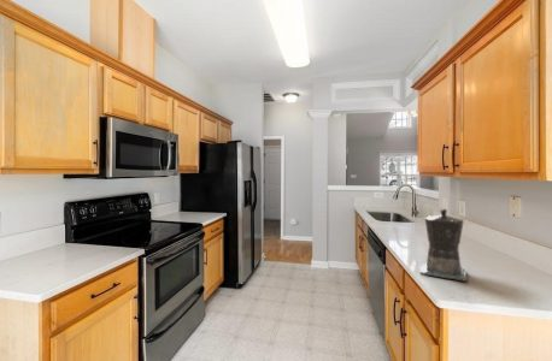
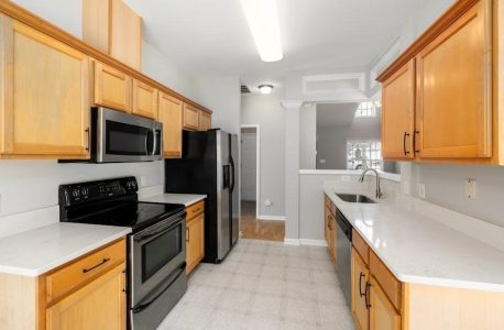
- coffee maker (442, 239)
